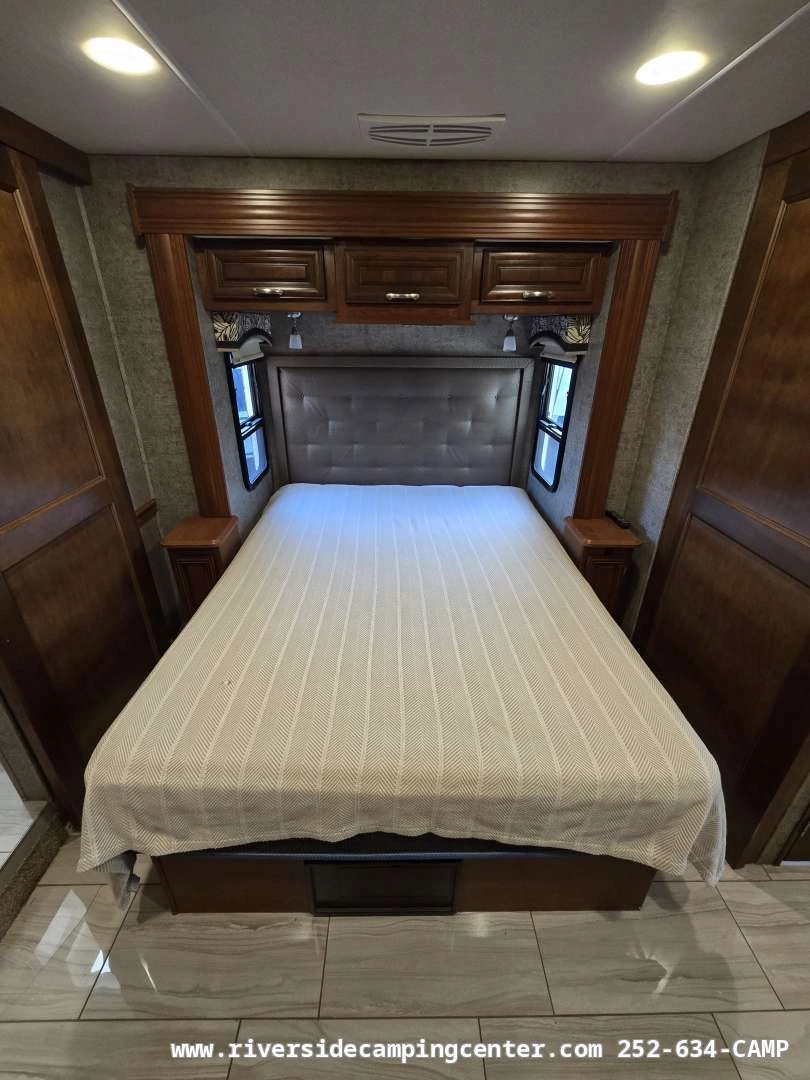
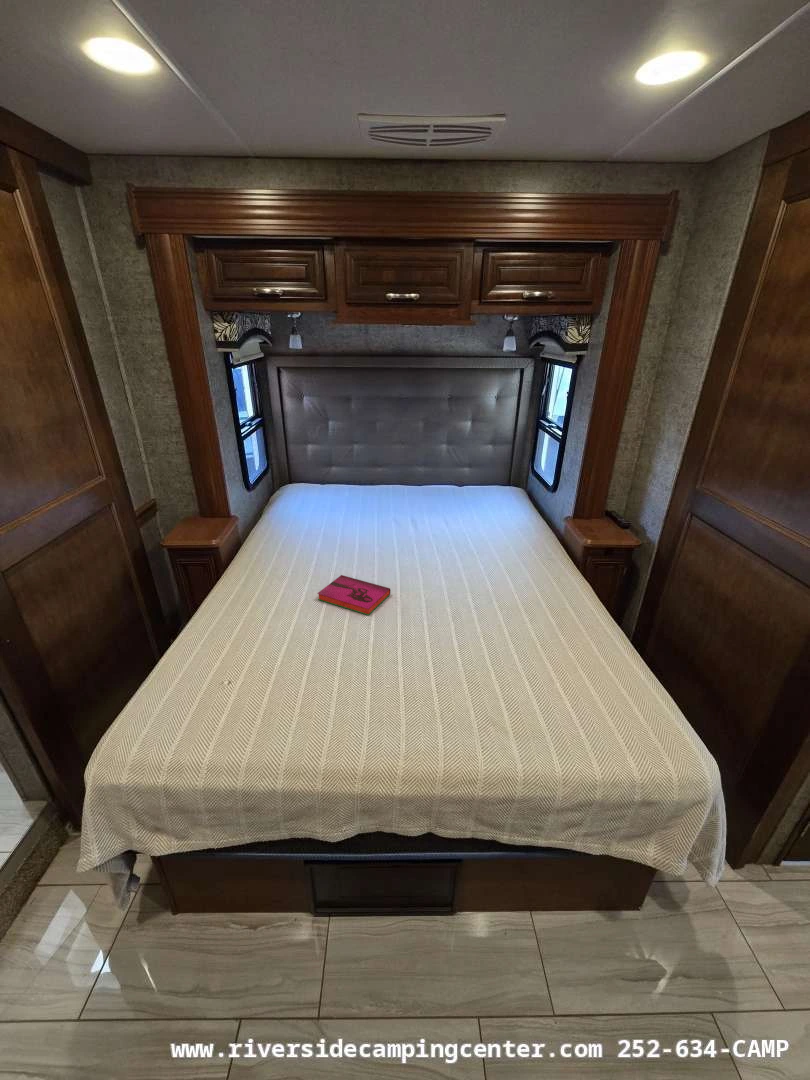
+ hardback book (354, 593)
